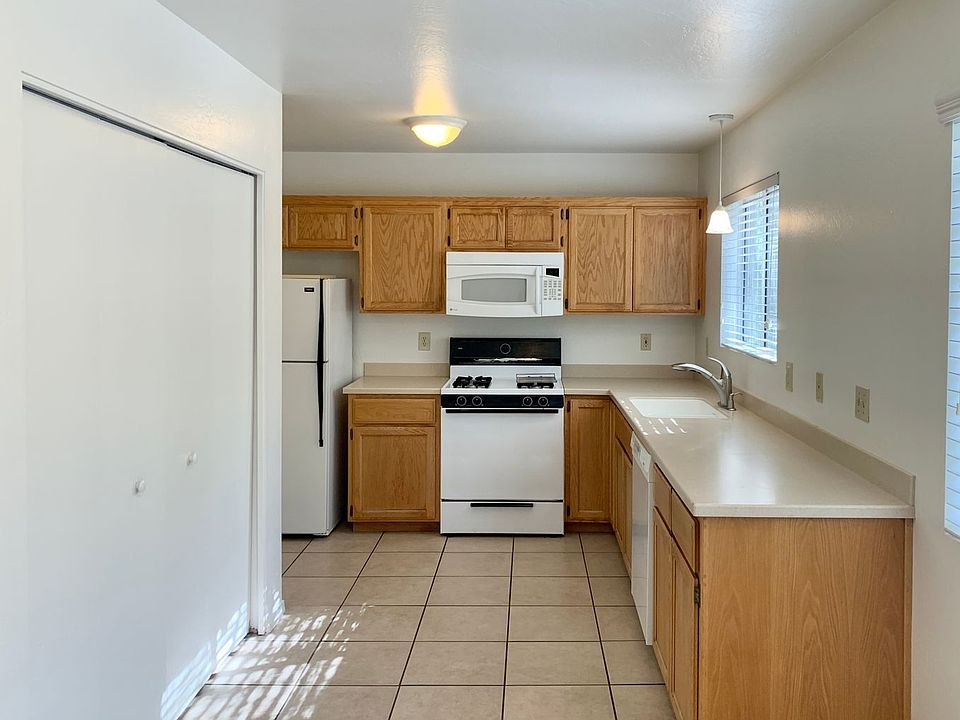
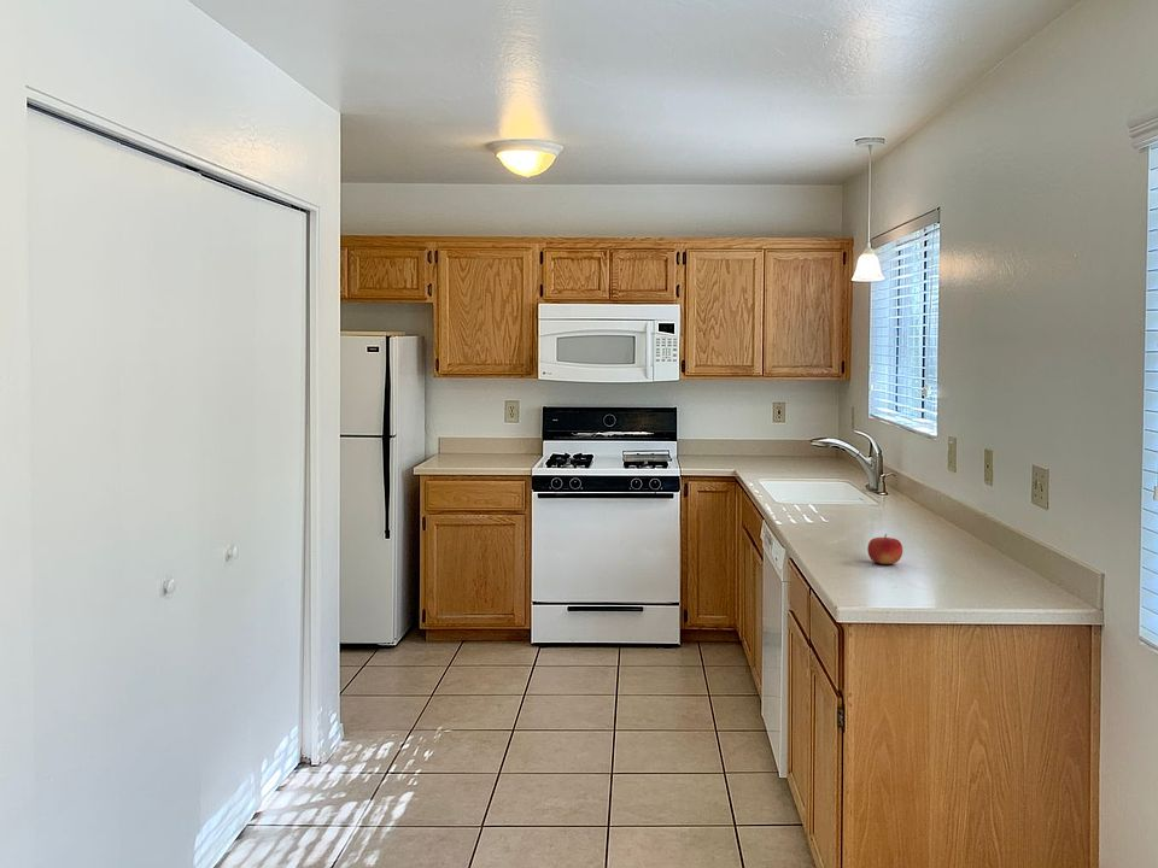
+ fruit (884, 549)
